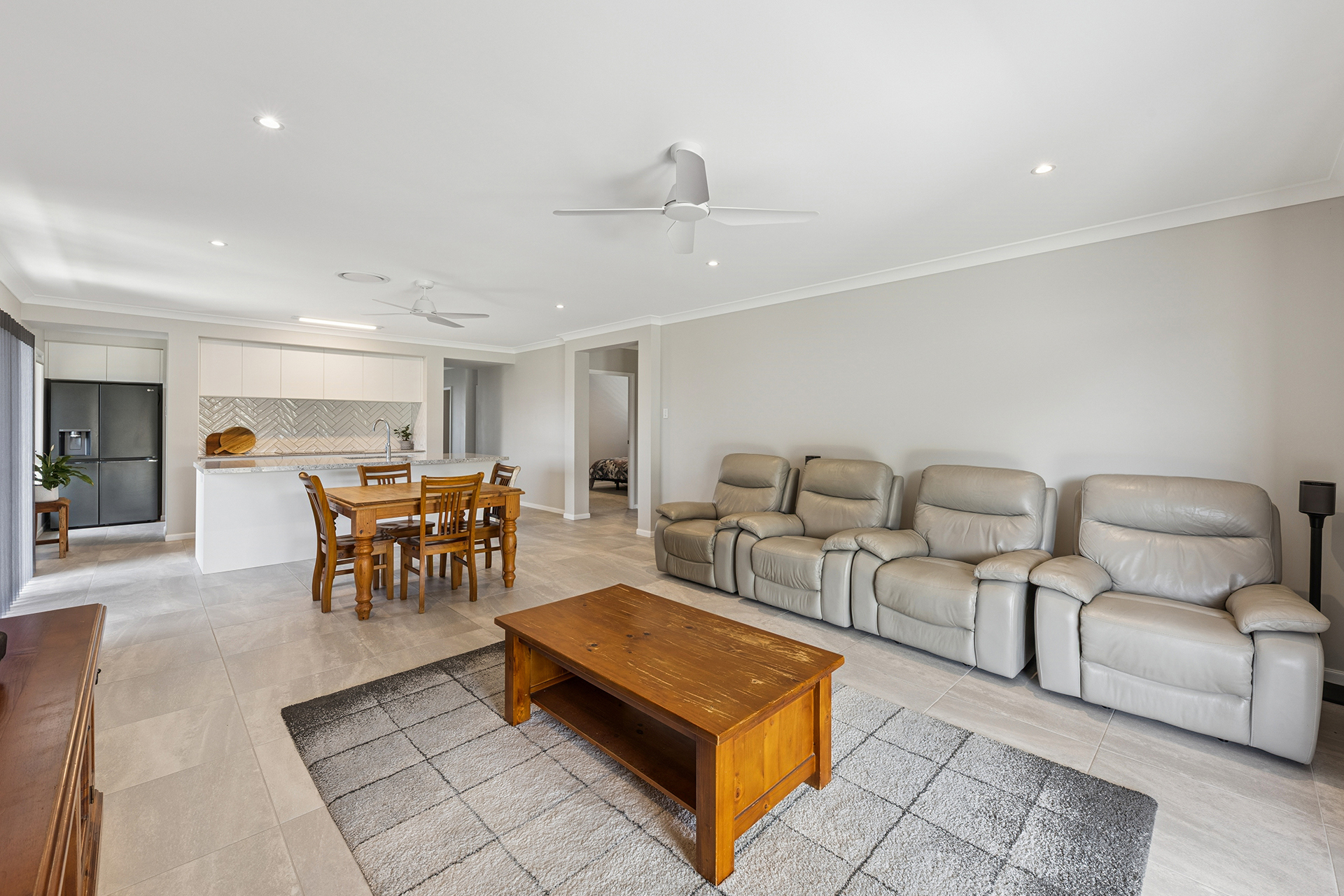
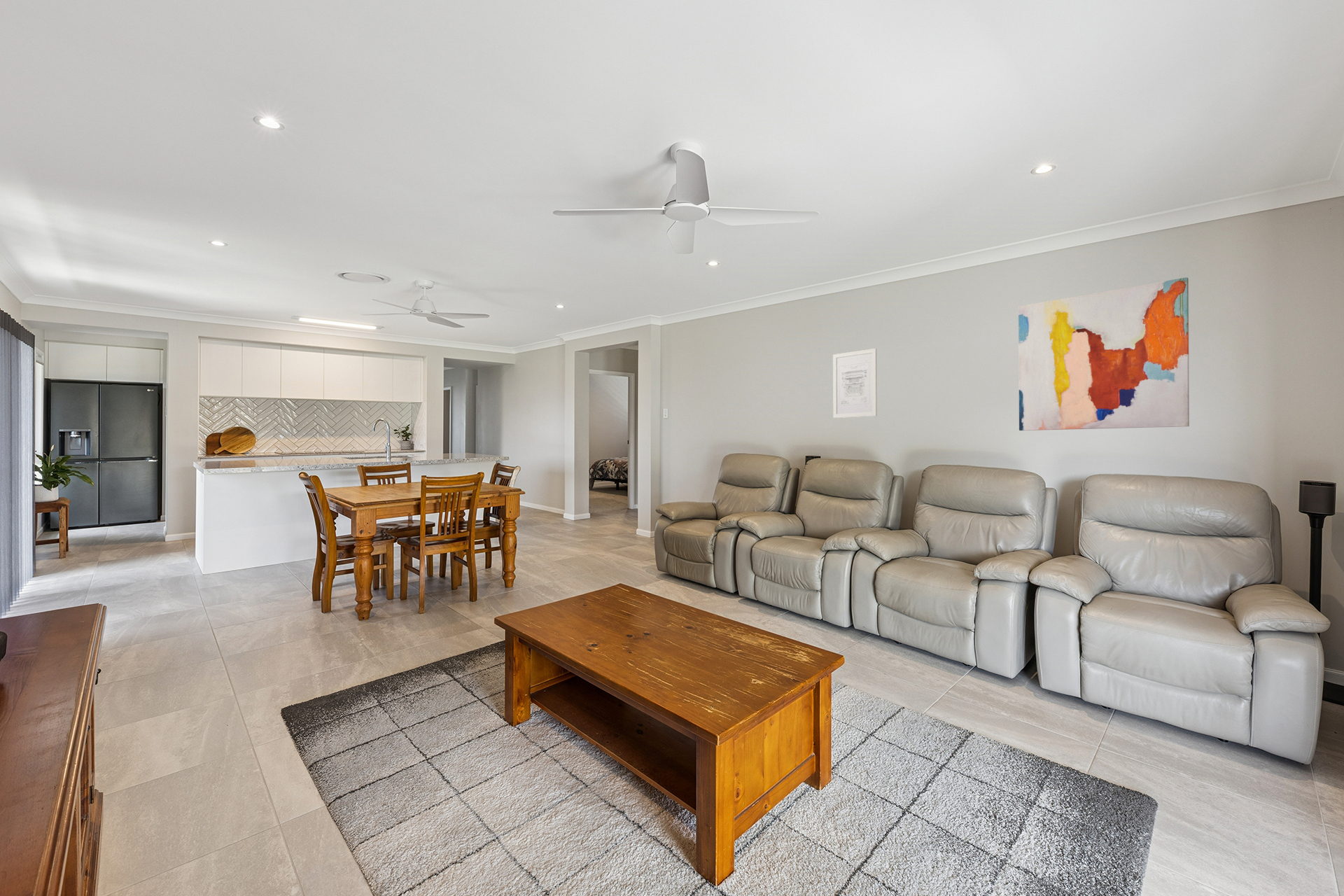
+ wall art (1096, 360)
+ wall art (854, 384)
